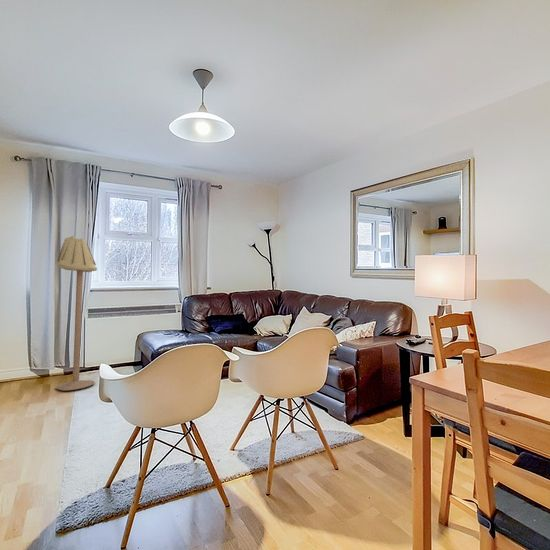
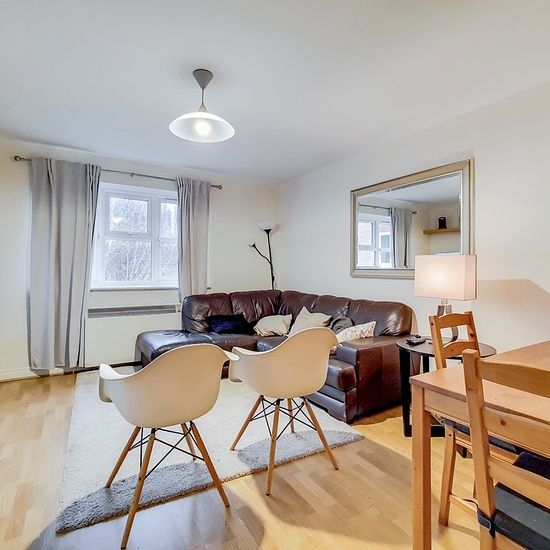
- floor lamp (77, 309)
